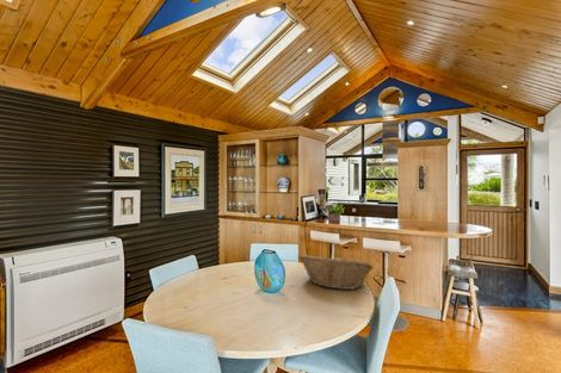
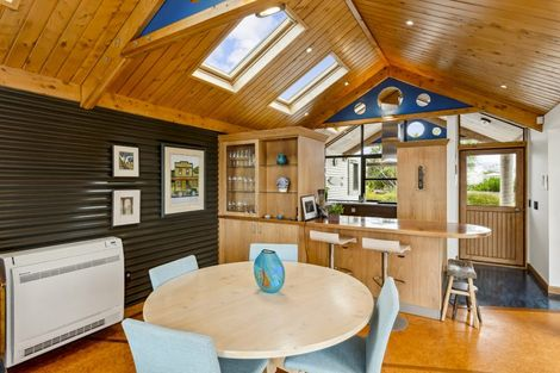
- fruit basket (334, 267)
